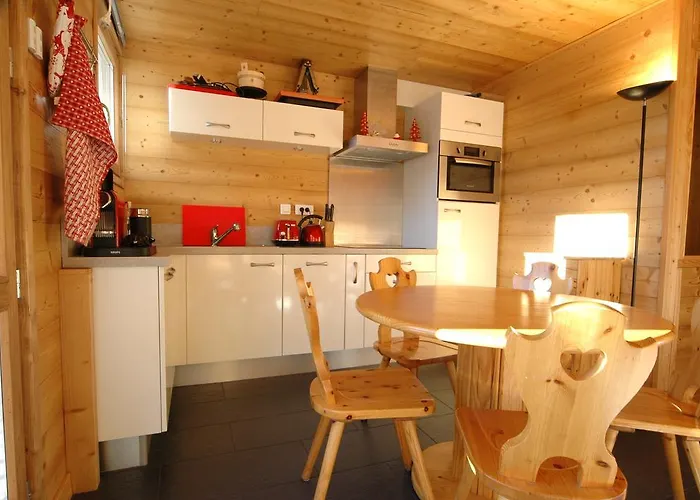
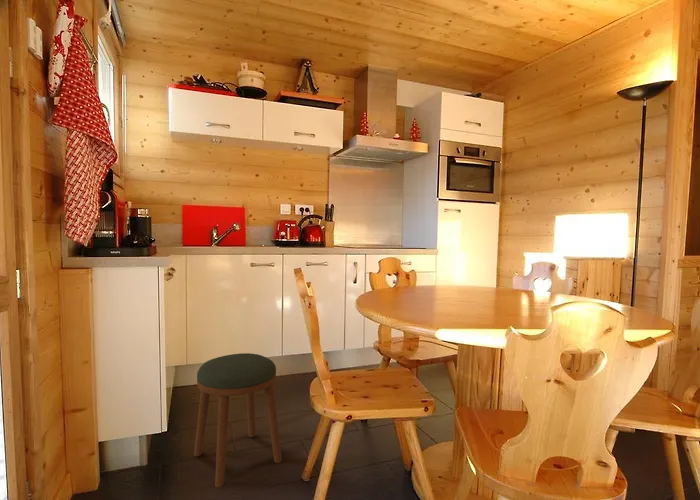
+ stool (228, 408)
